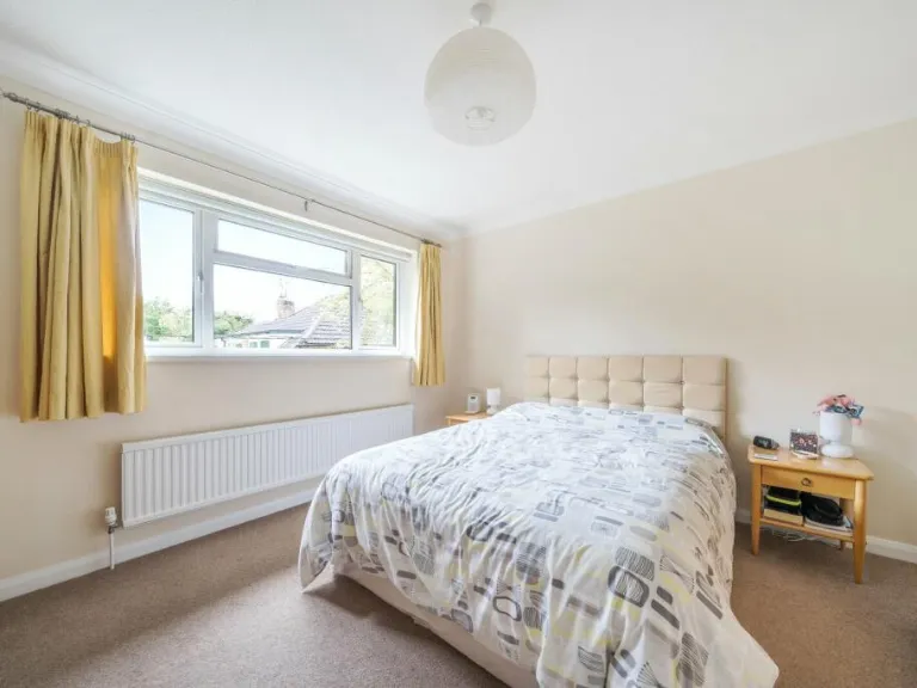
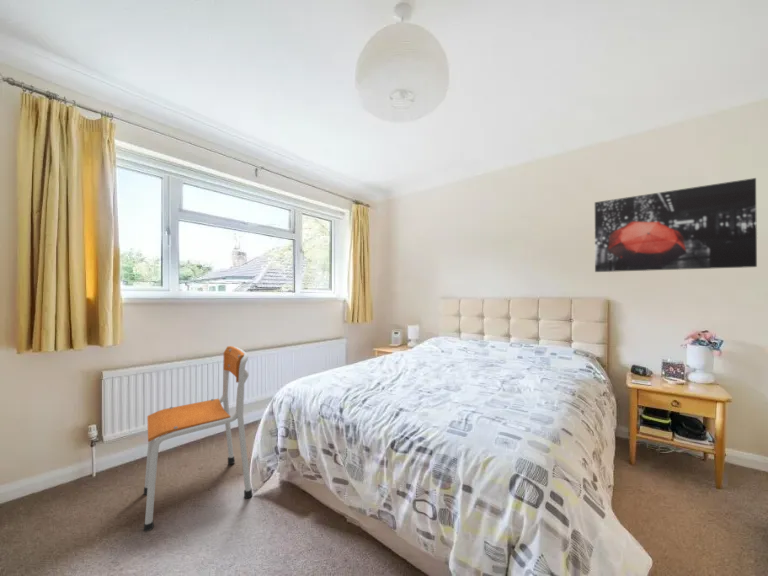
+ chair (197, 423)
+ wall art (665, 230)
